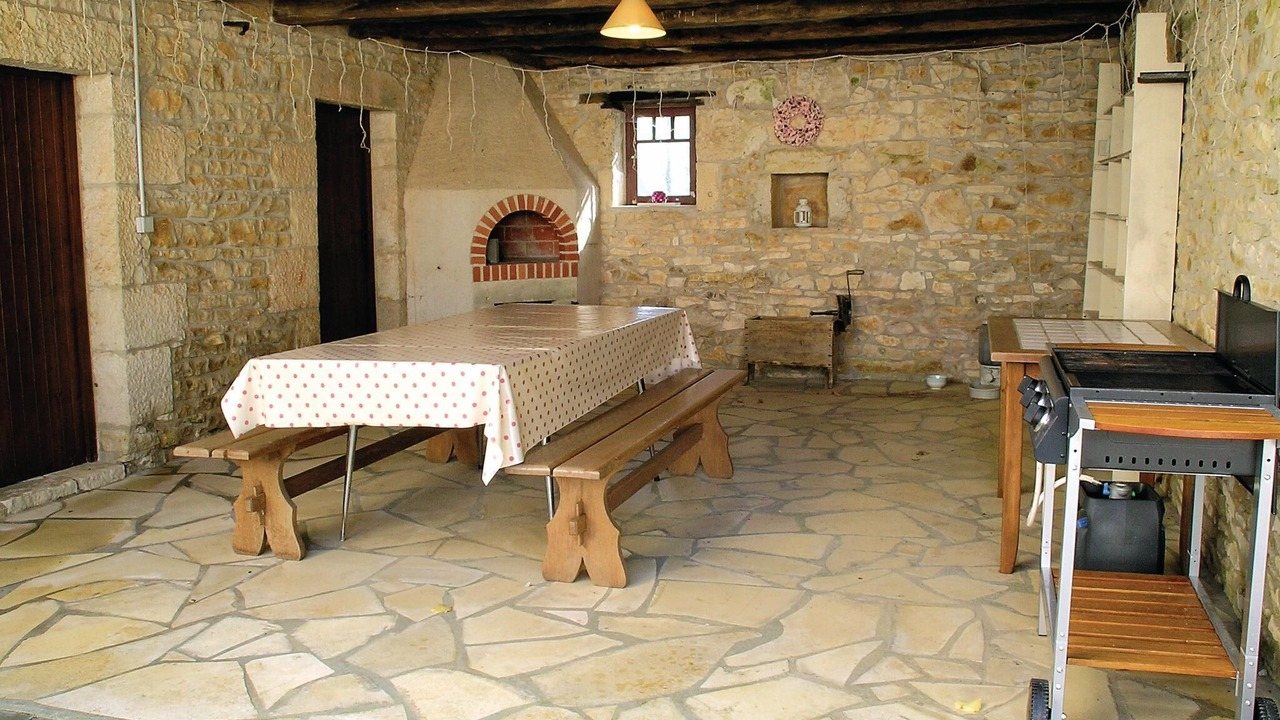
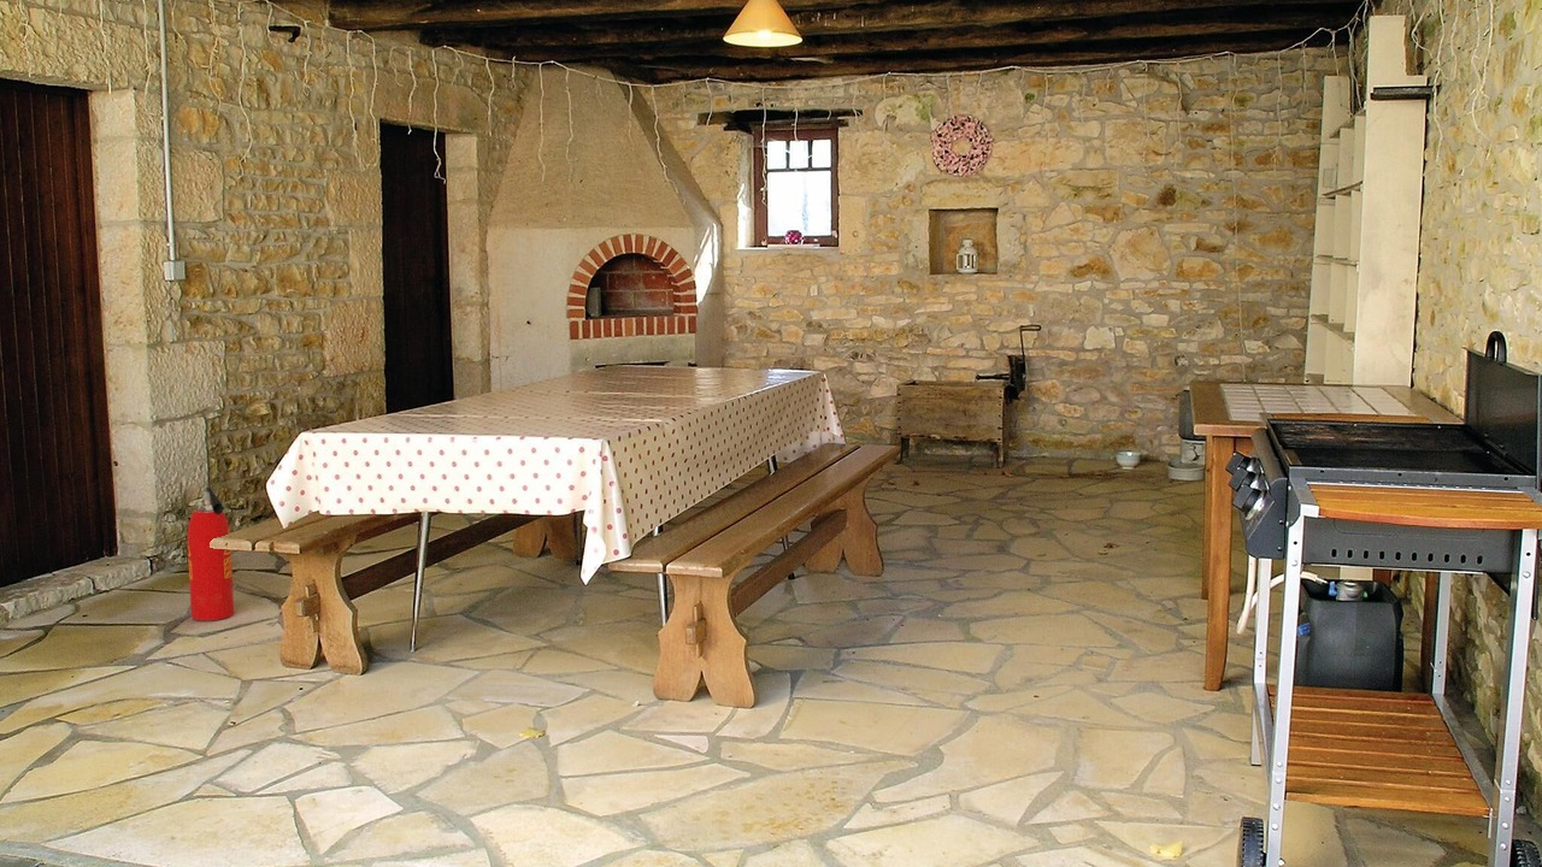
+ fire extinguisher (208, 552)
